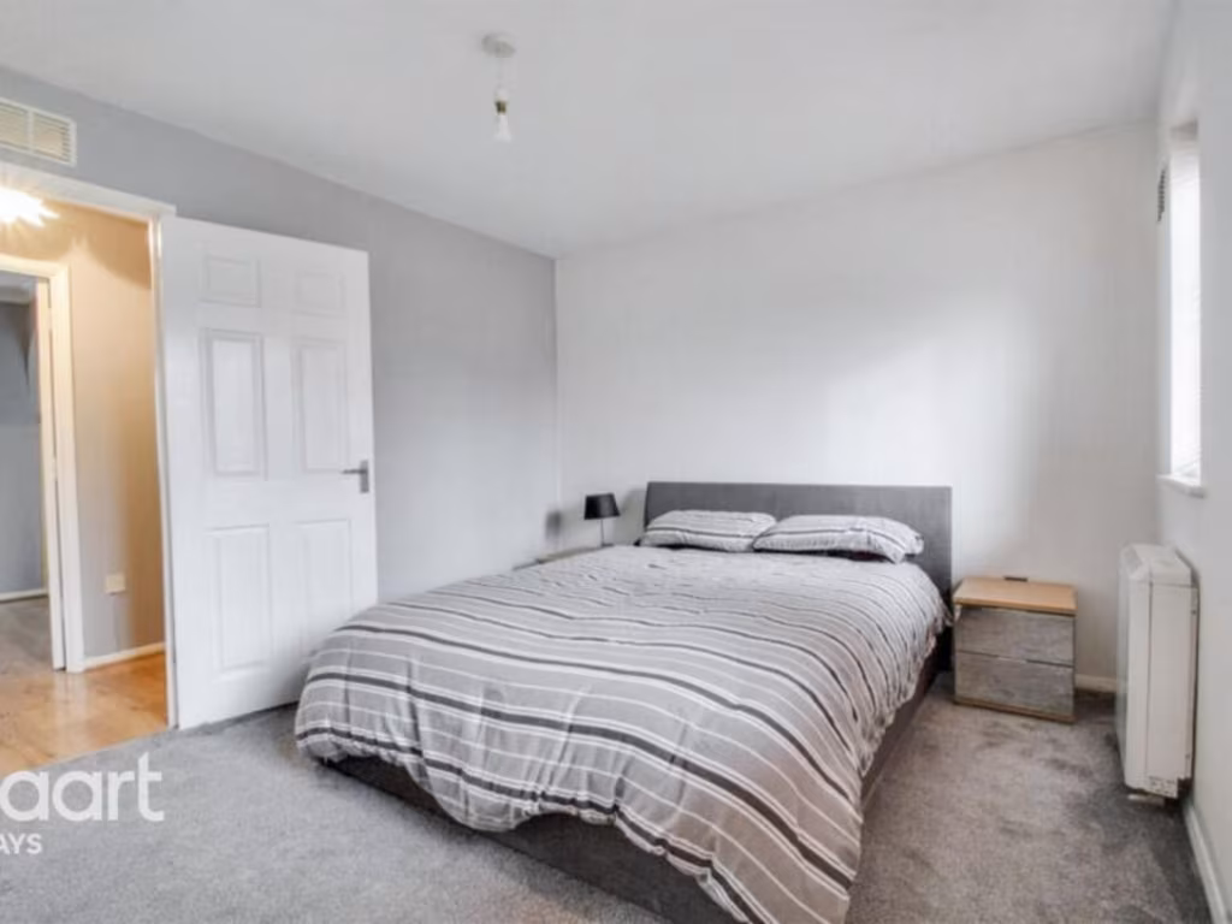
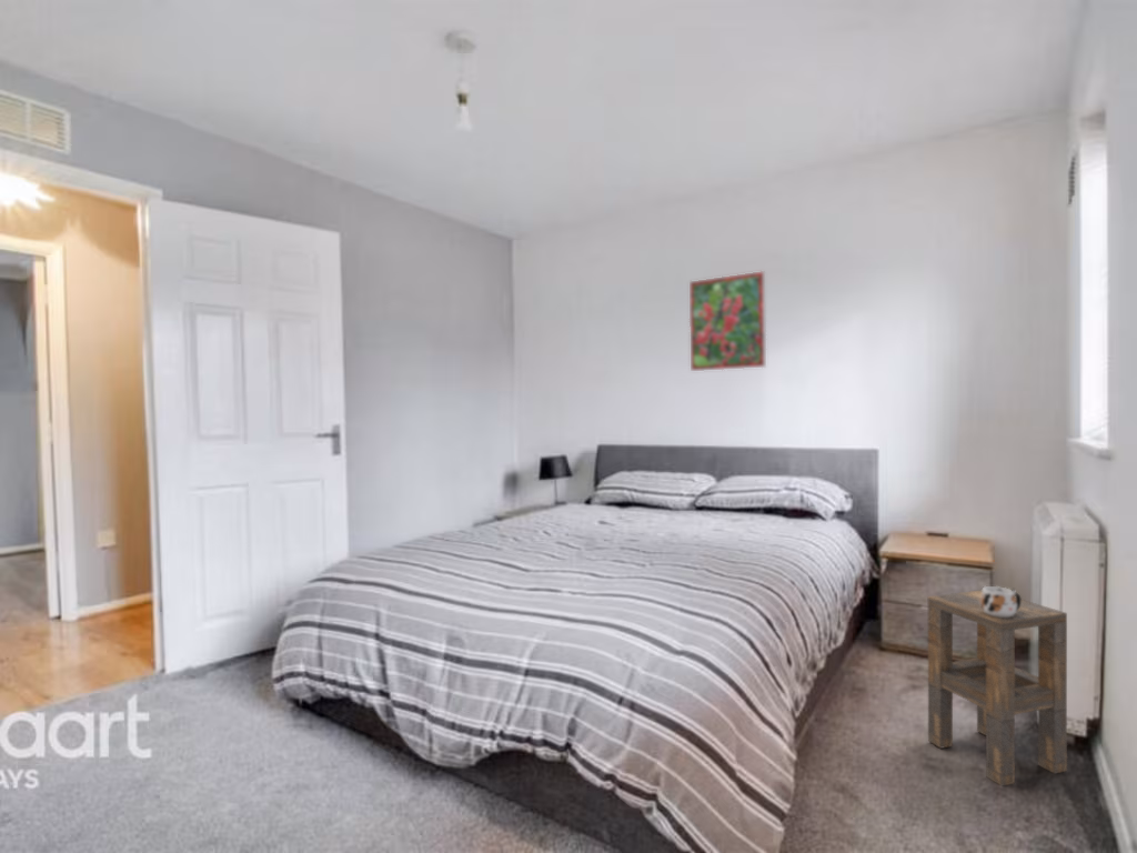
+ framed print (726, 322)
+ side table (994, 680)
+ mug (1002, 599)
